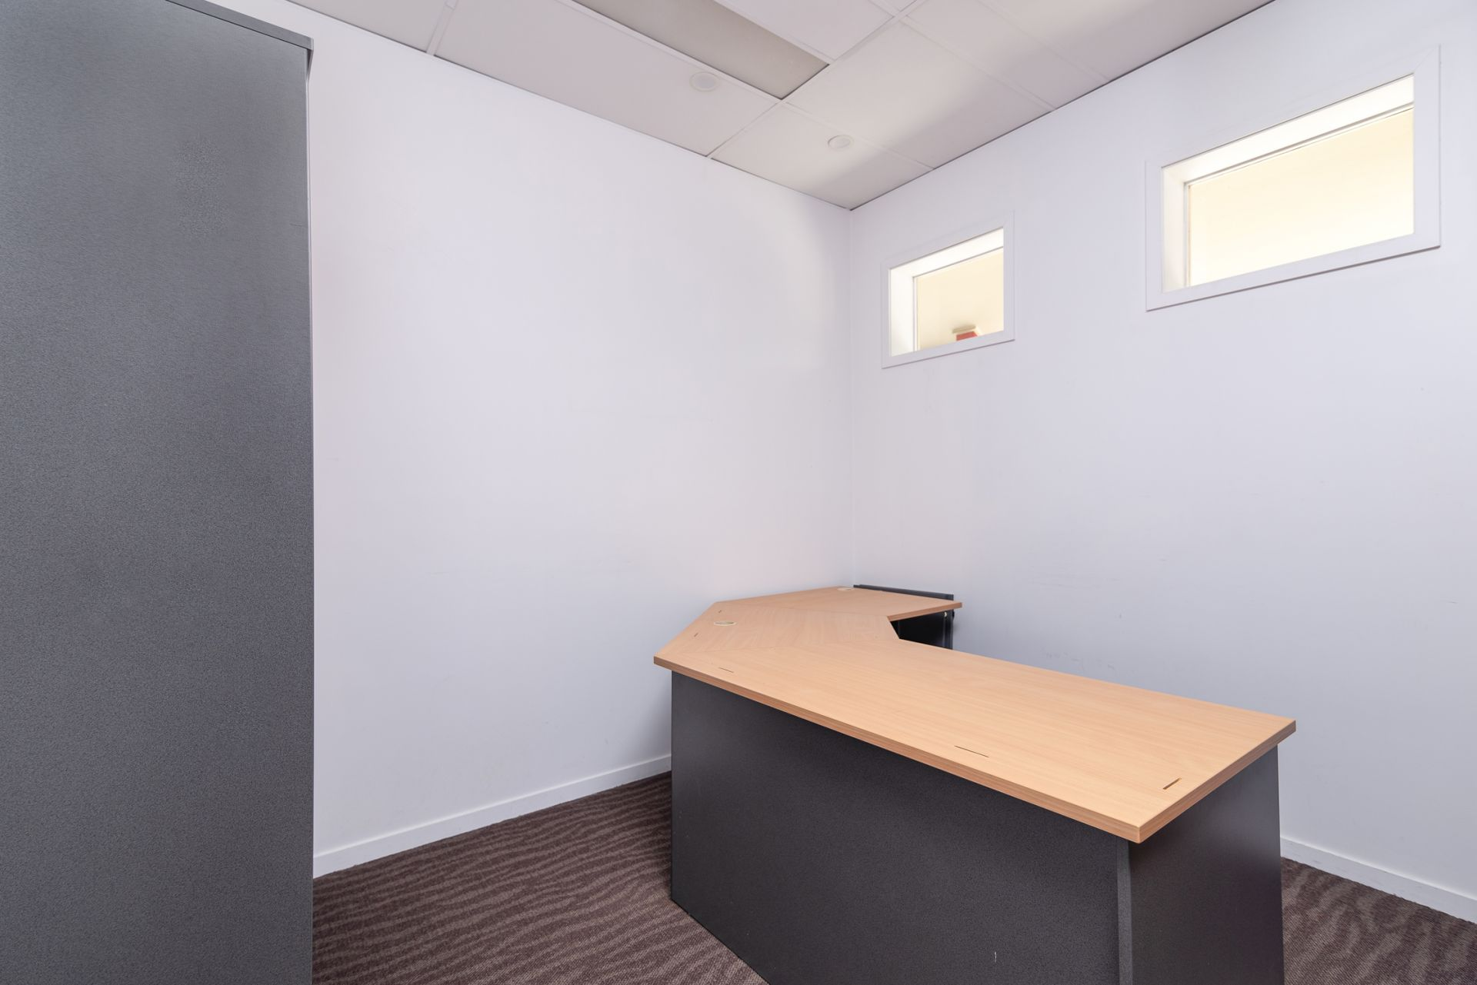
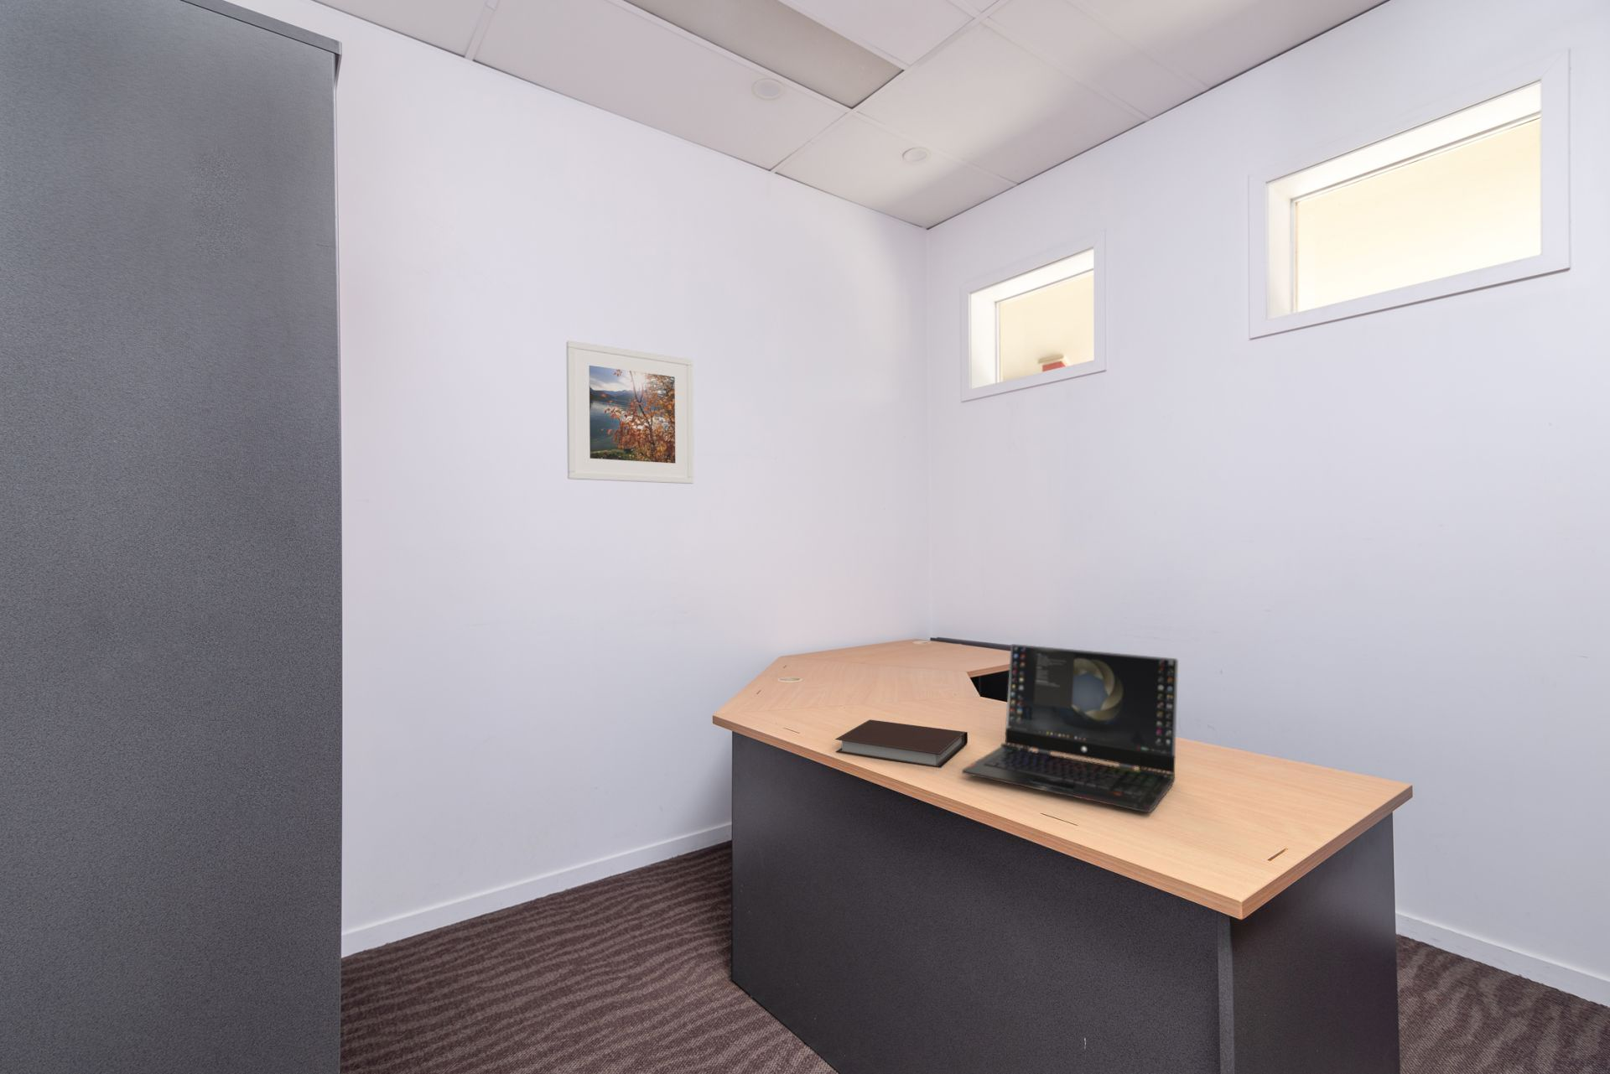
+ notebook (903, 741)
+ laptop computer (1069, 718)
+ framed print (633, 416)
